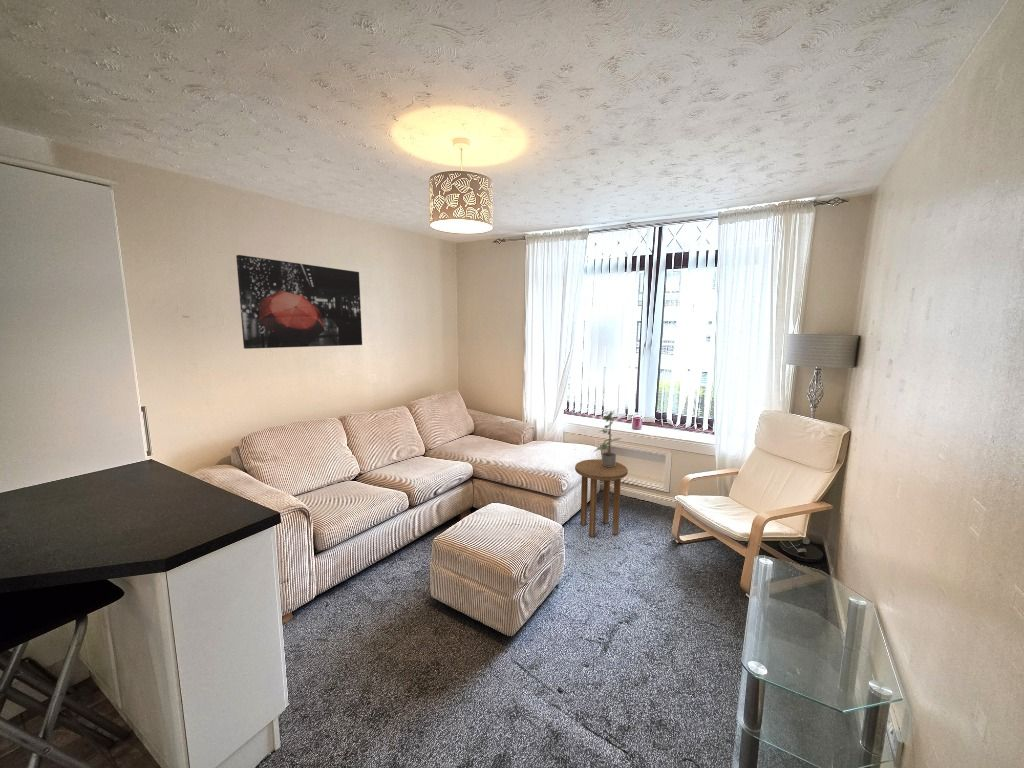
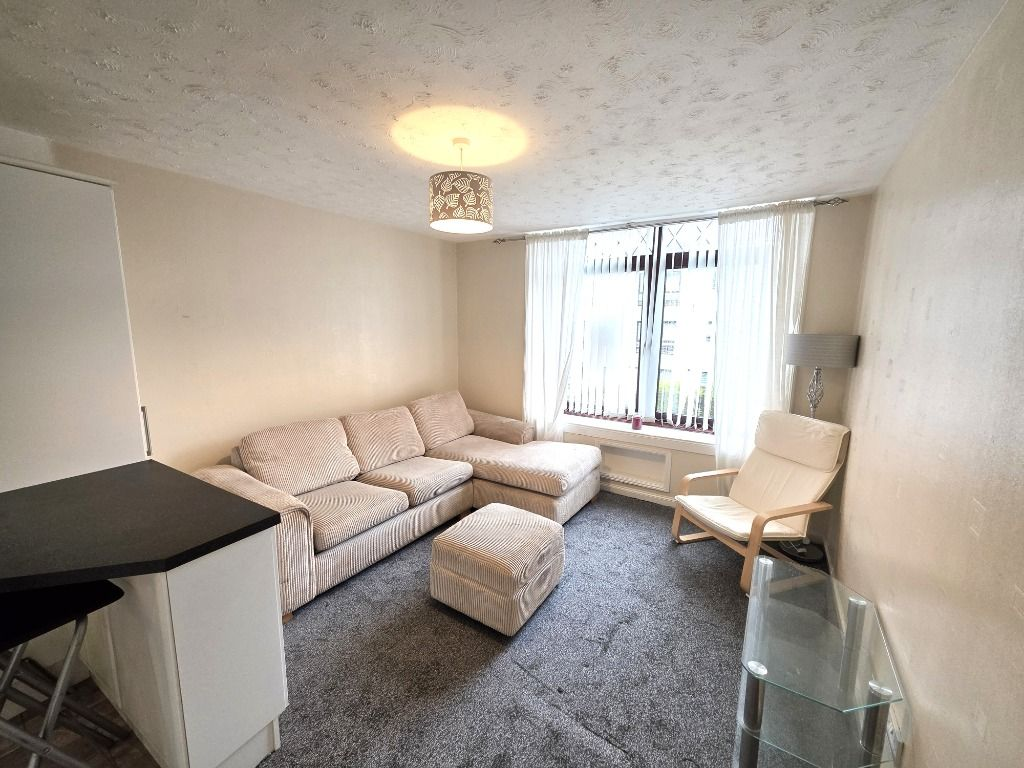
- side table (603, 498)
- wall art (307, 306)
- potted plant (607, 439)
